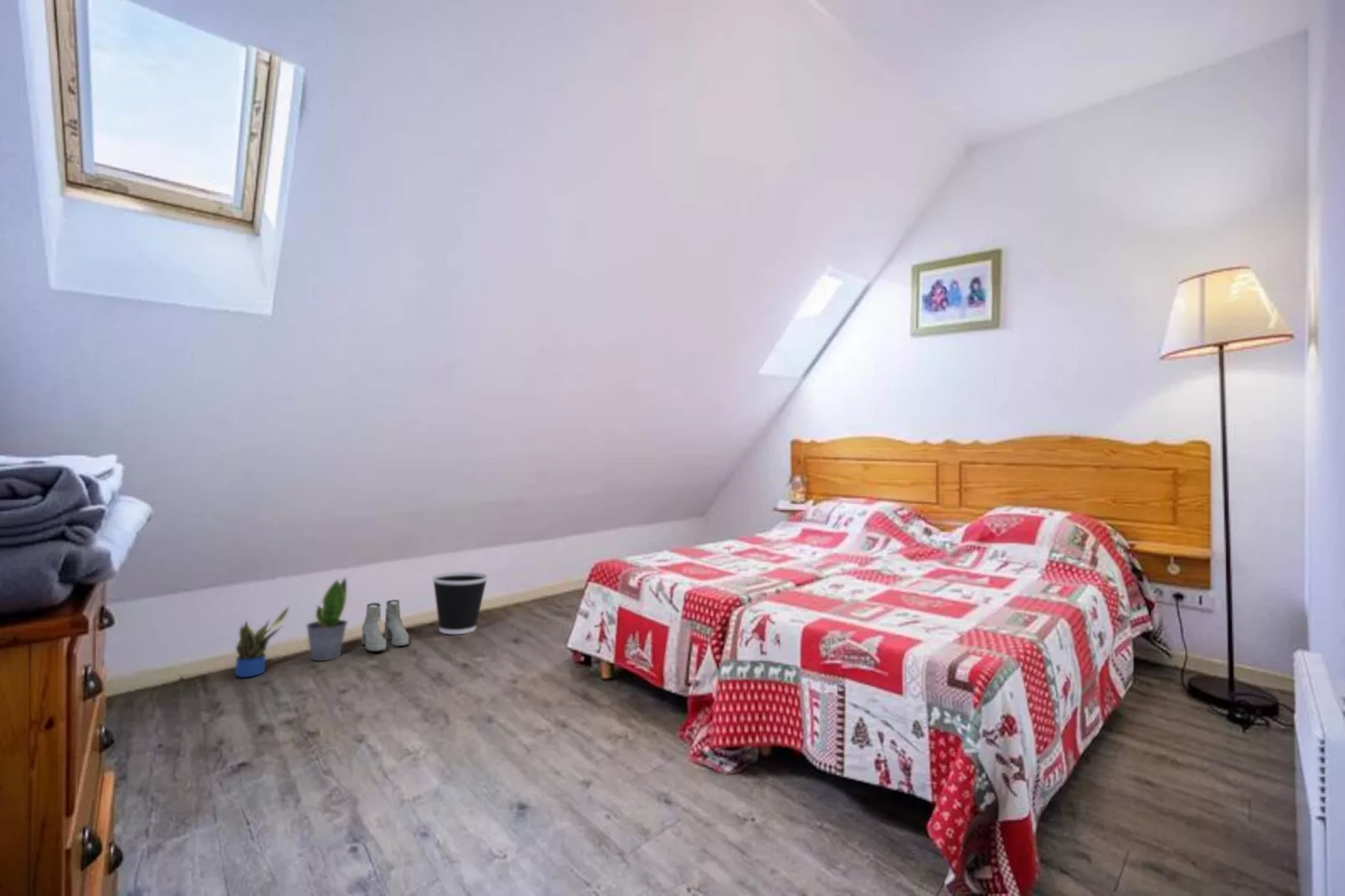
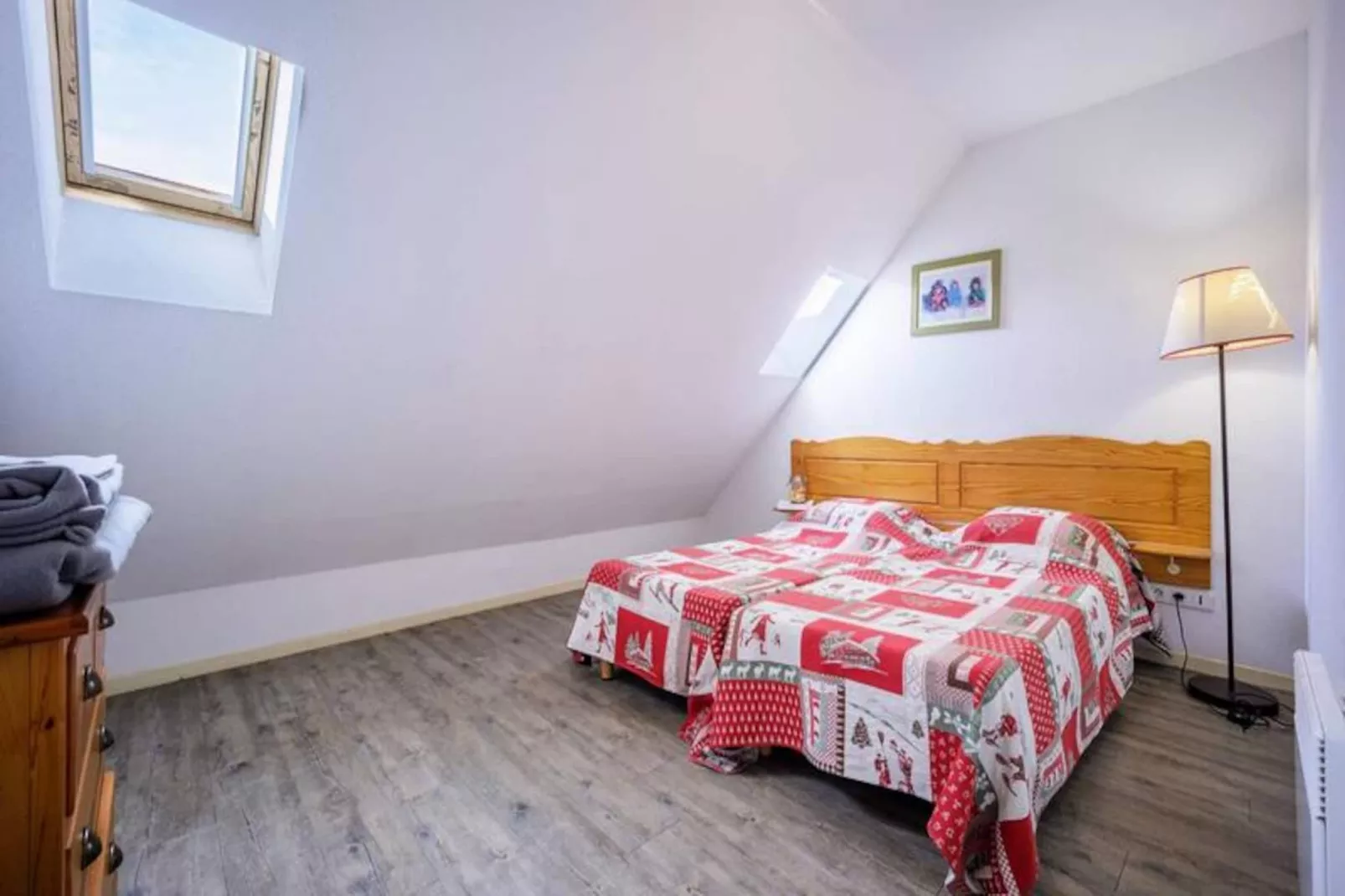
- potted plant (327, 616)
- wastebasket (459, 603)
- boots (385, 624)
- potted plant (260, 639)
